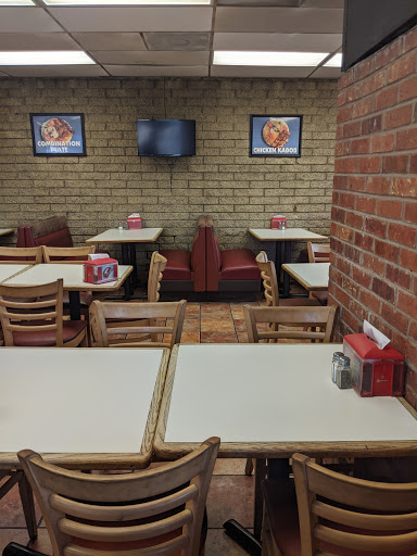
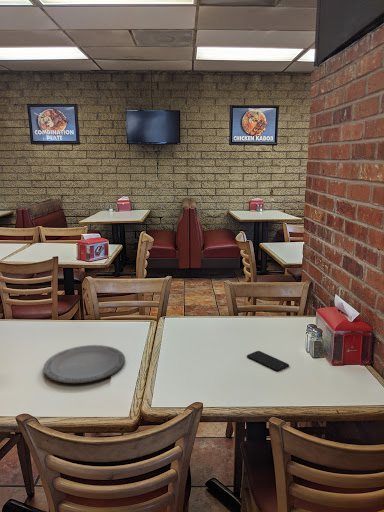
+ plate (85, 363)
+ smartphone (267, 360)
